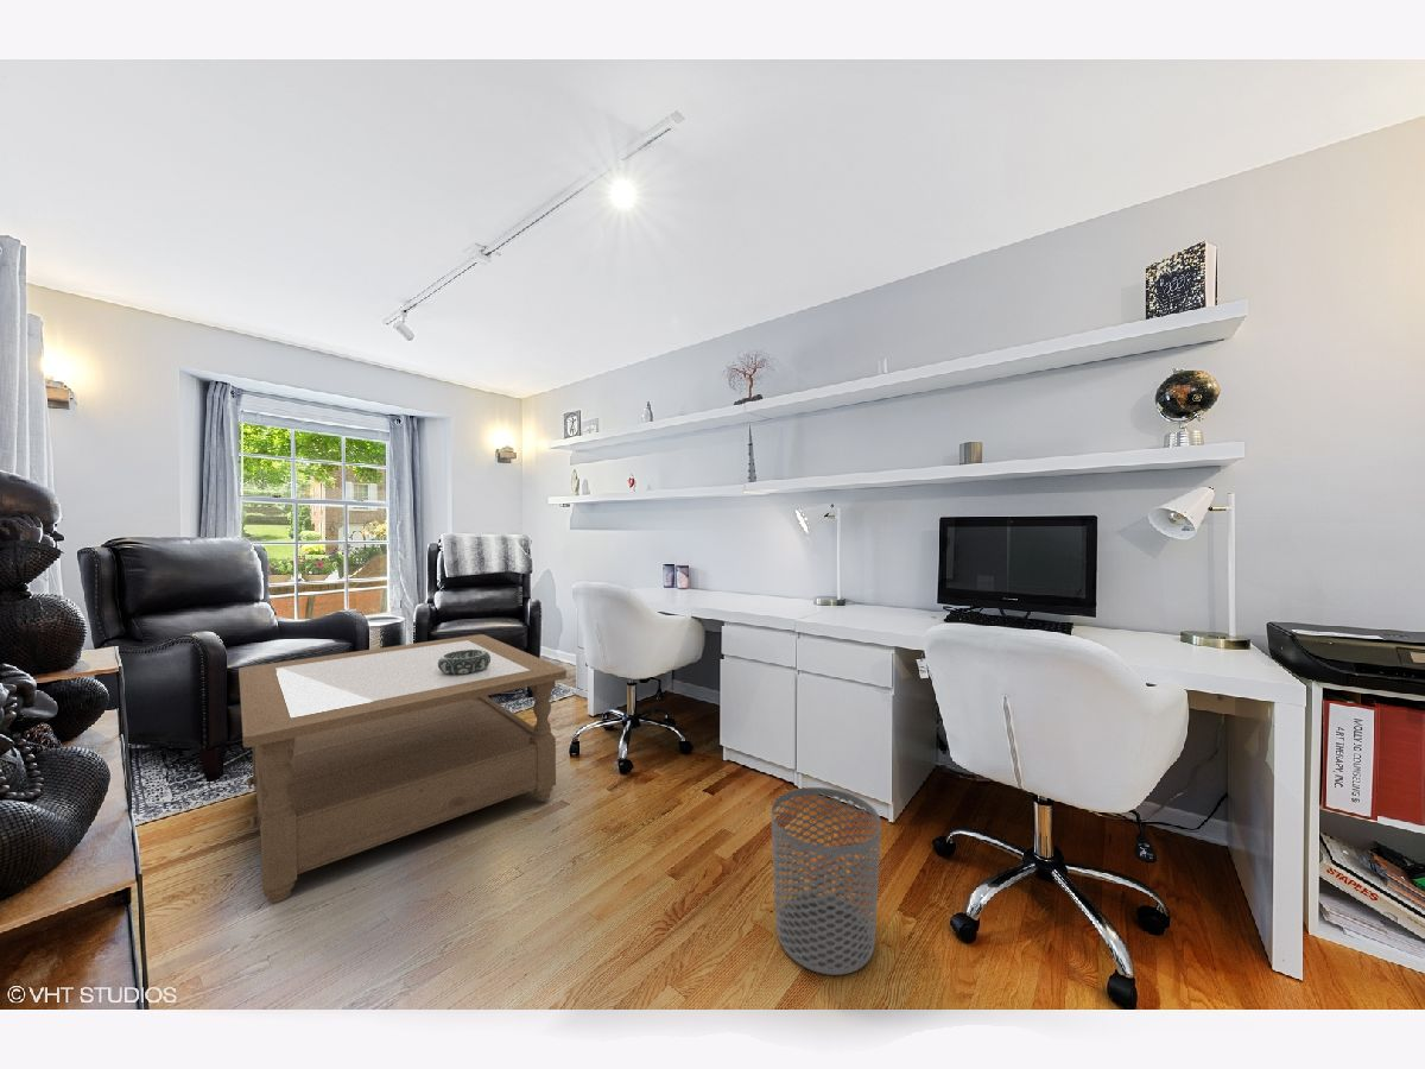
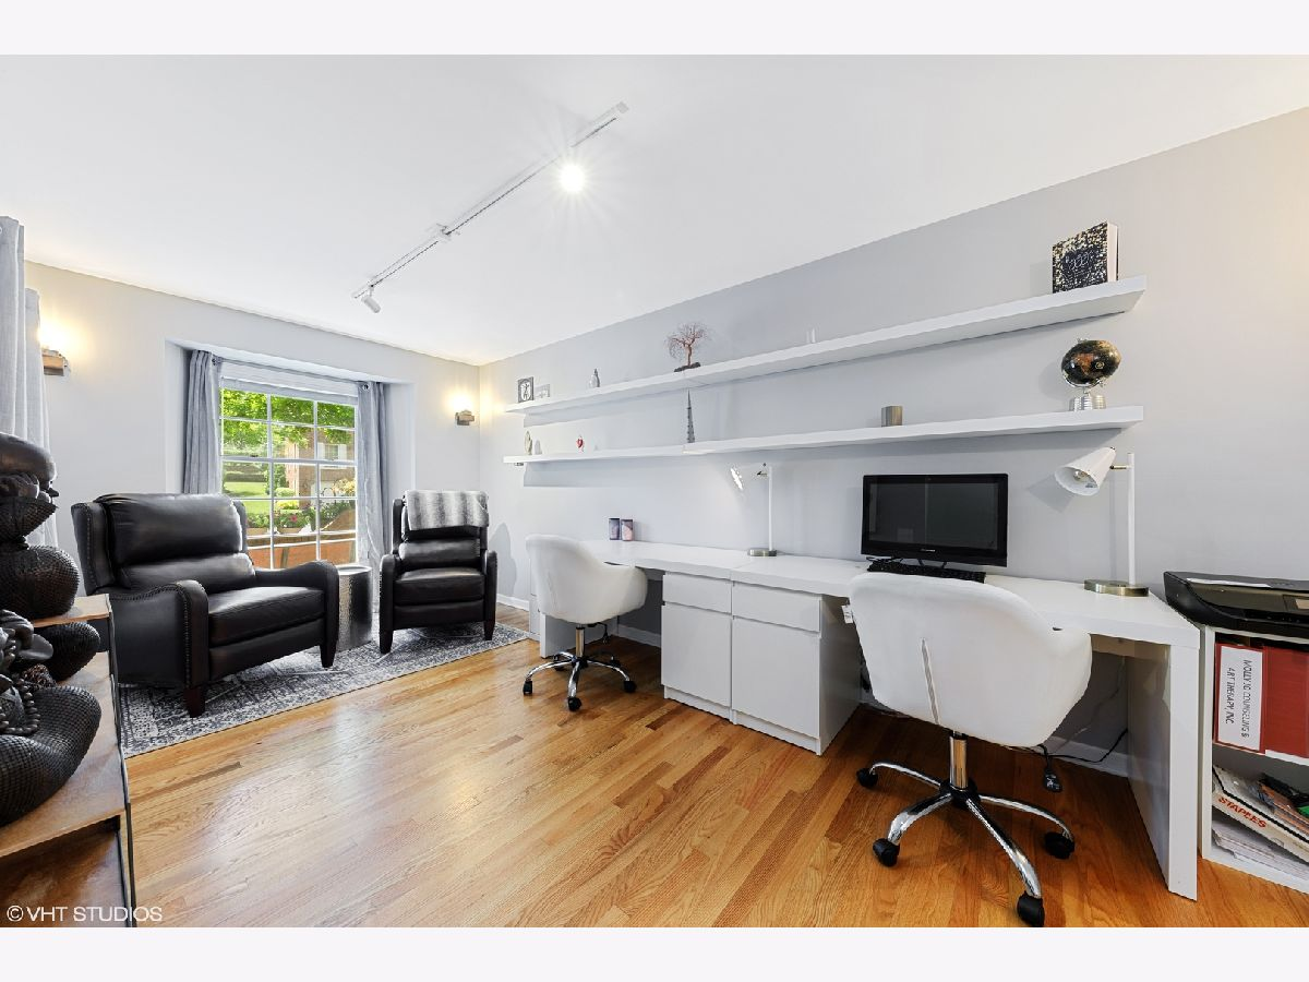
- coffee table (401, 732)
- decorative bowl (464, 660)
- waste bin (824, 874)
